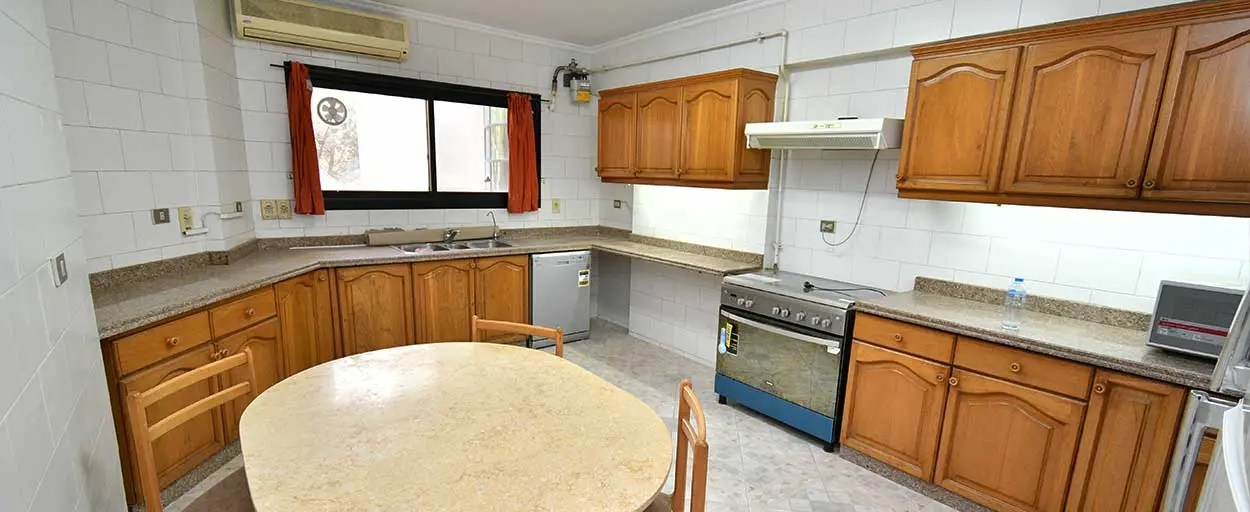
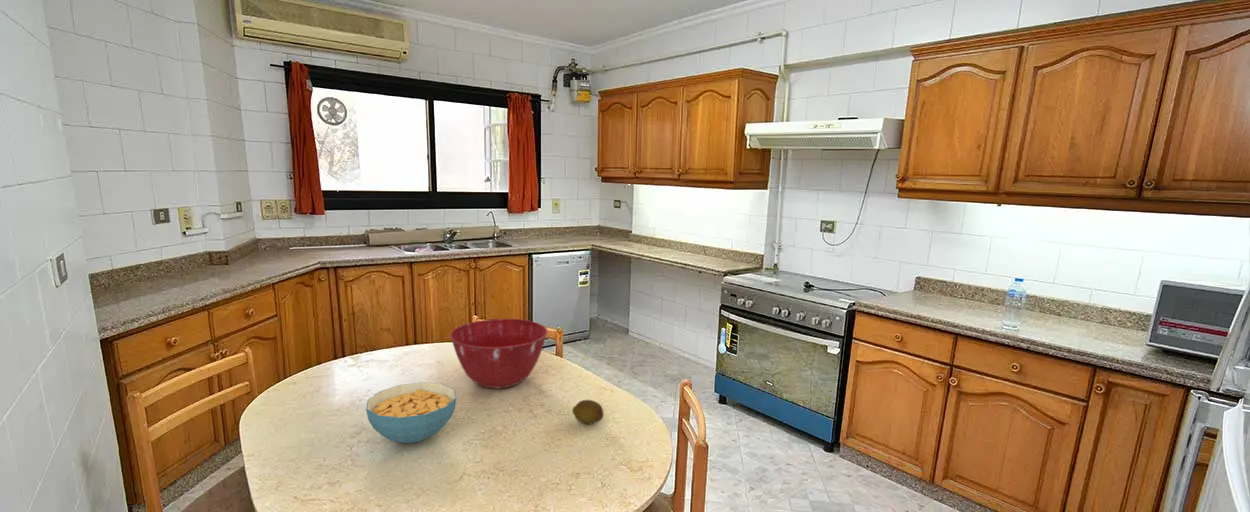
+ mixing bowl (499, 355)
+ fruit (587, 411)
+ cereal bowl (413, 418)
